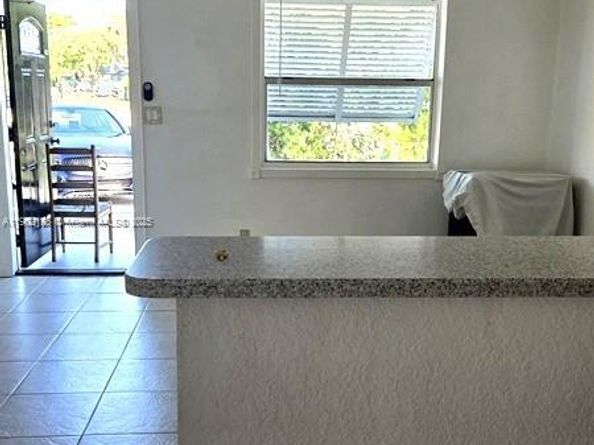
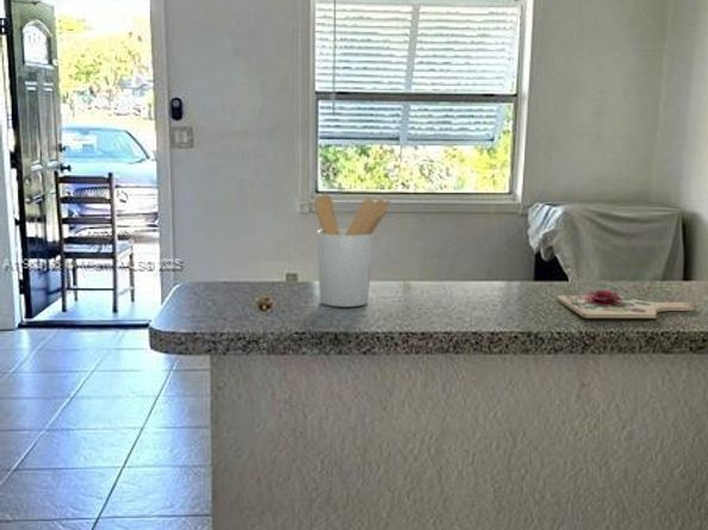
+ utensil holder (354, 248)
+ cutting board (632, 300)
